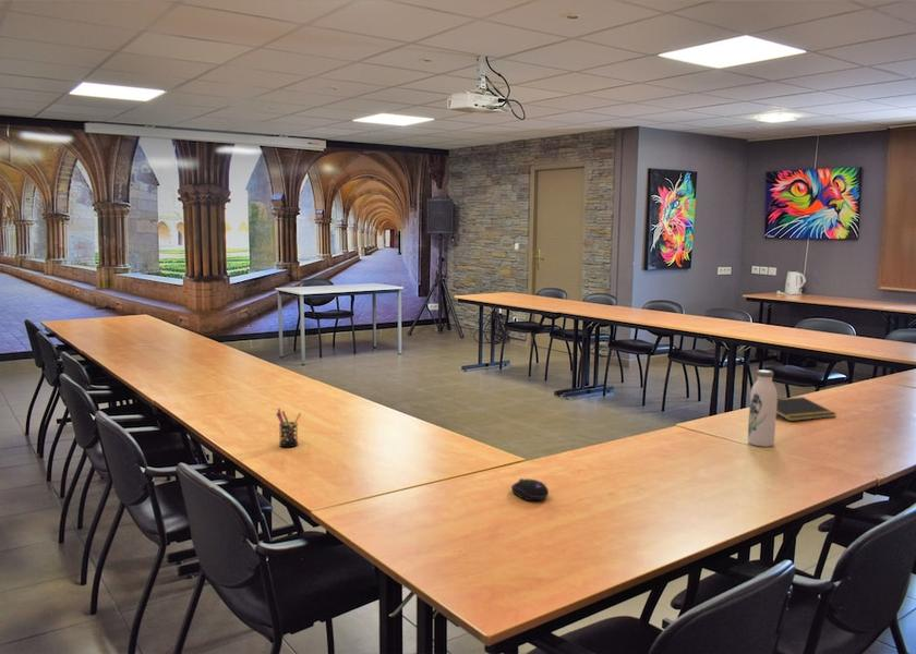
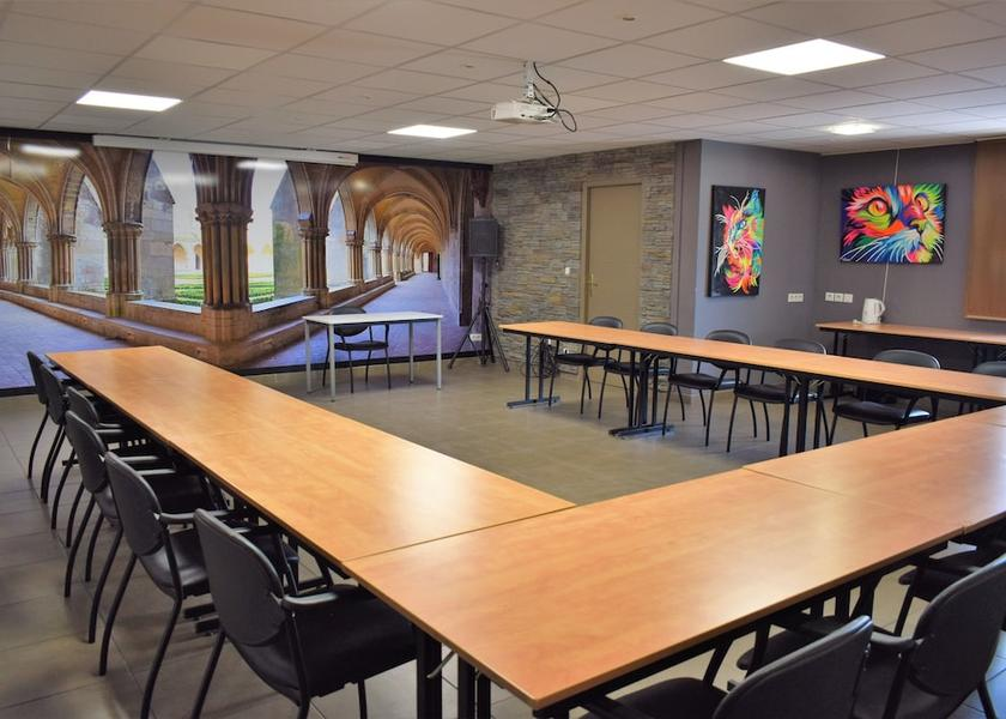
- pen holder (287, 427)
- water bottle (762, 407)
- notepad (796, 408)
- computer mouse (529, 487)
